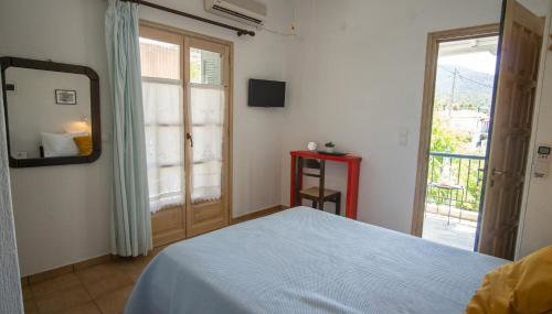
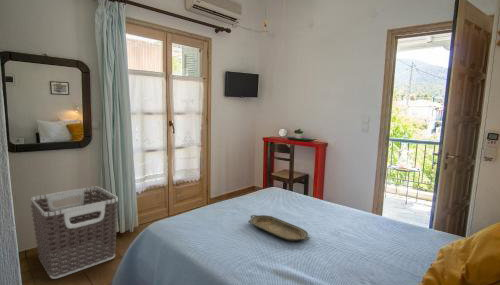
+ serving tray (277, 228)
+ clothes hamper (76, 227)
